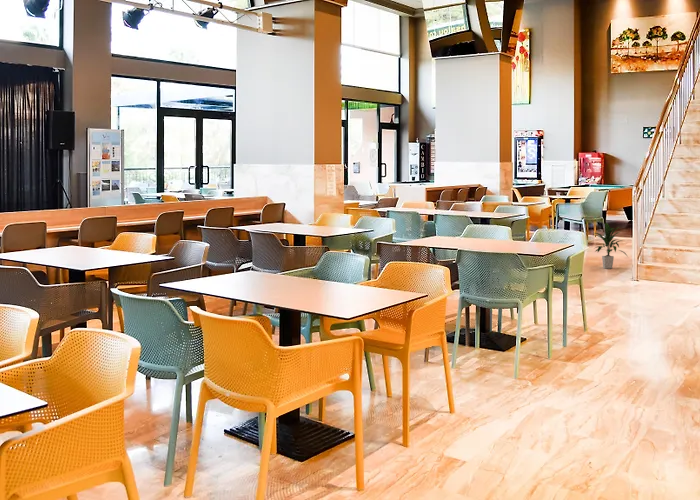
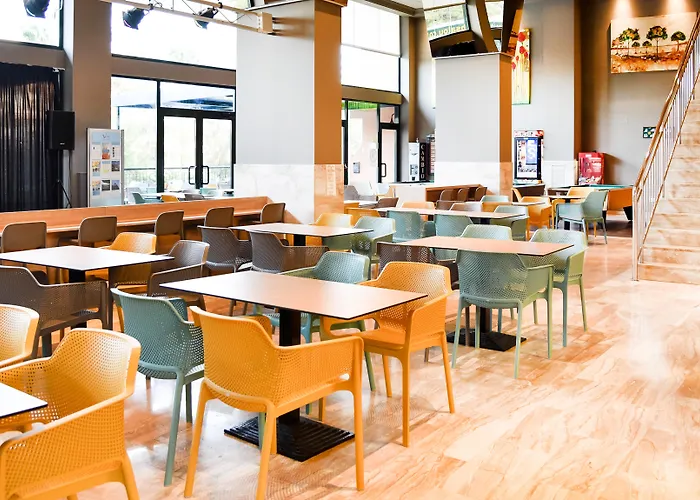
- indoor plant (610, 245)
